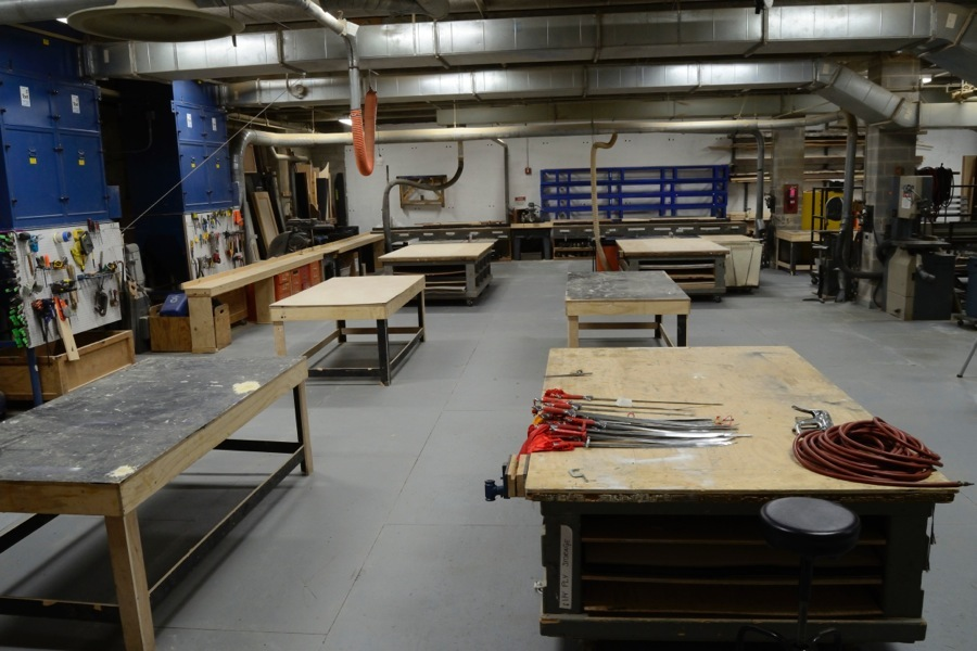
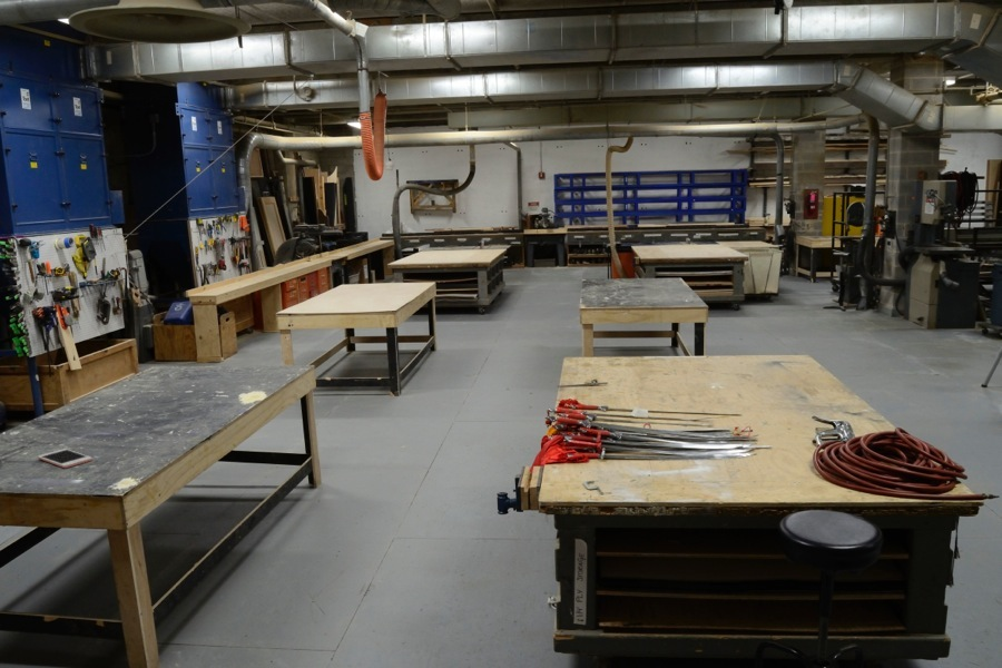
+ cell phone (65, 458)
